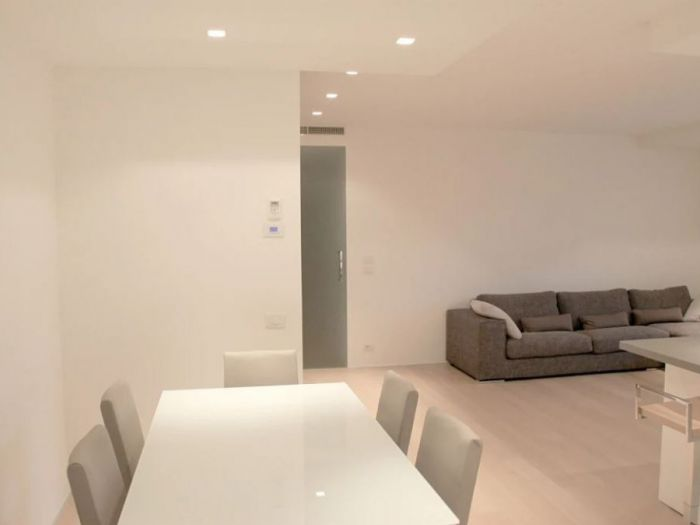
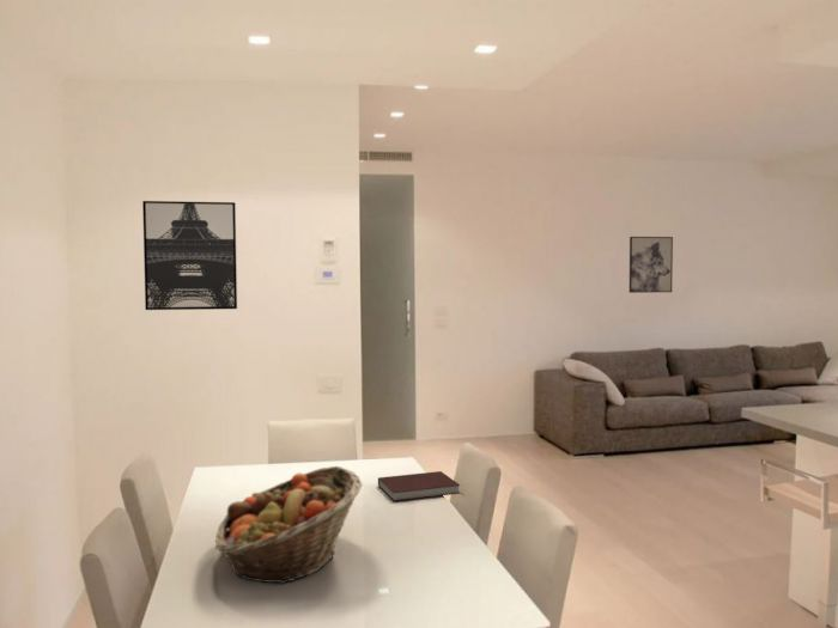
+ notebook (418, 484)
+ wall art (190, 255)
+ wall art (650, 264)
+ fruit basket (290, 518)
